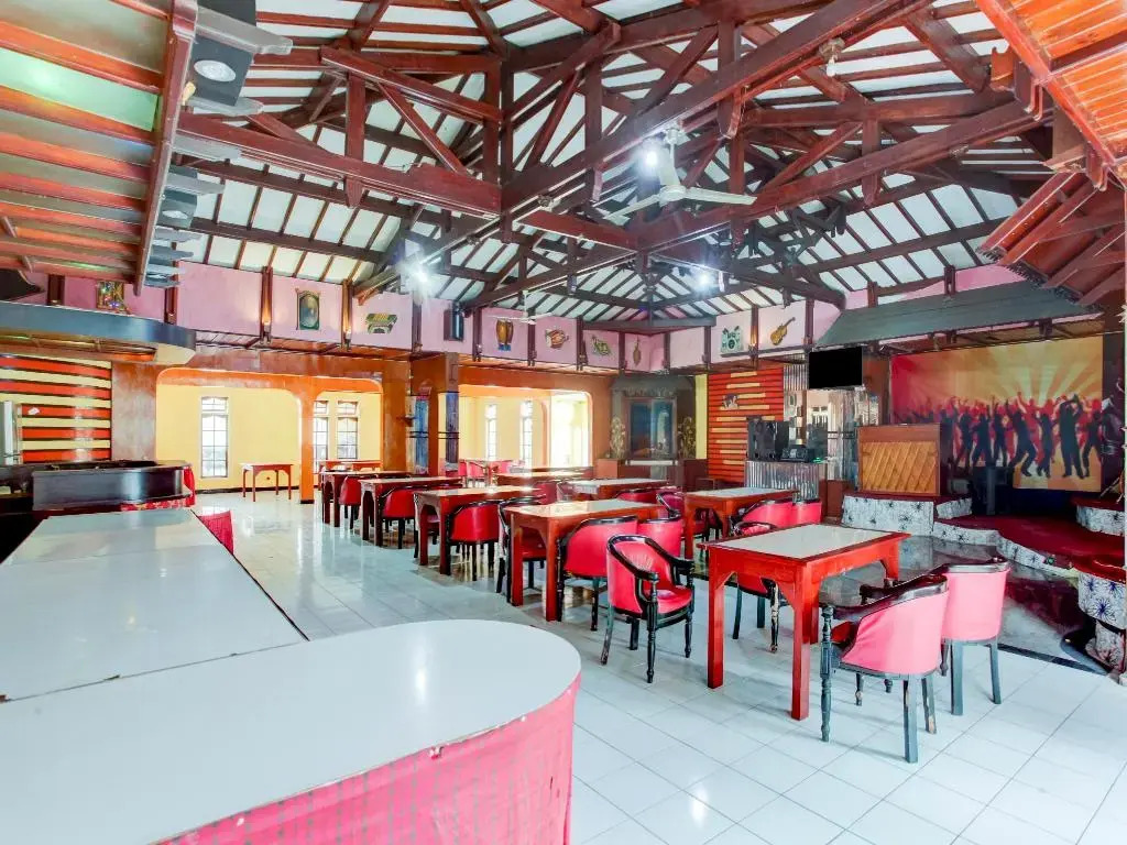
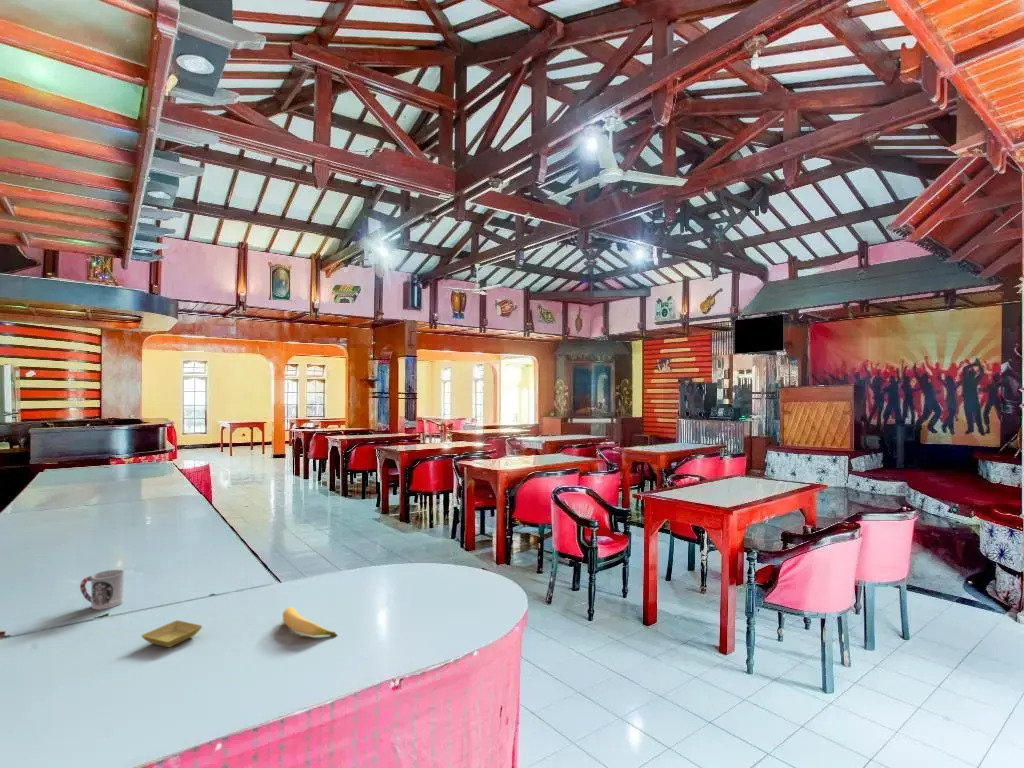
+ saucer (172, 634)
+ banana (304, 619)
+ cup (101, 589)
